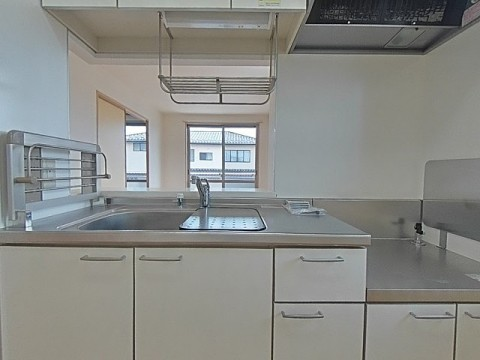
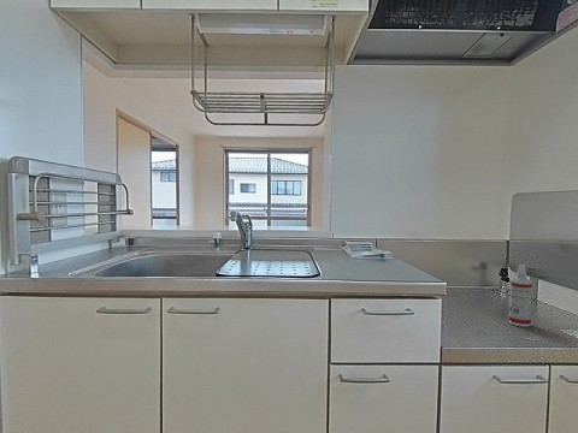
+ spray bottle (520, 293)
